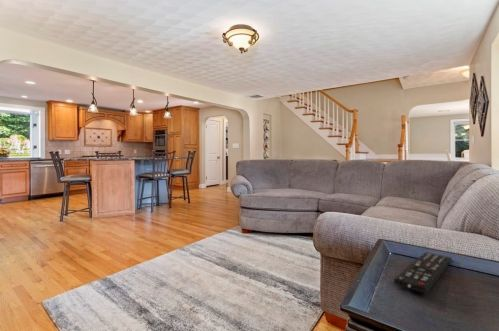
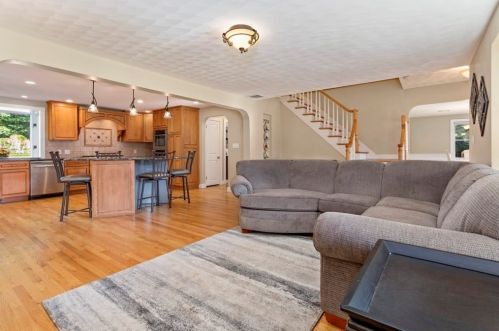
- remote control (425, 269)
